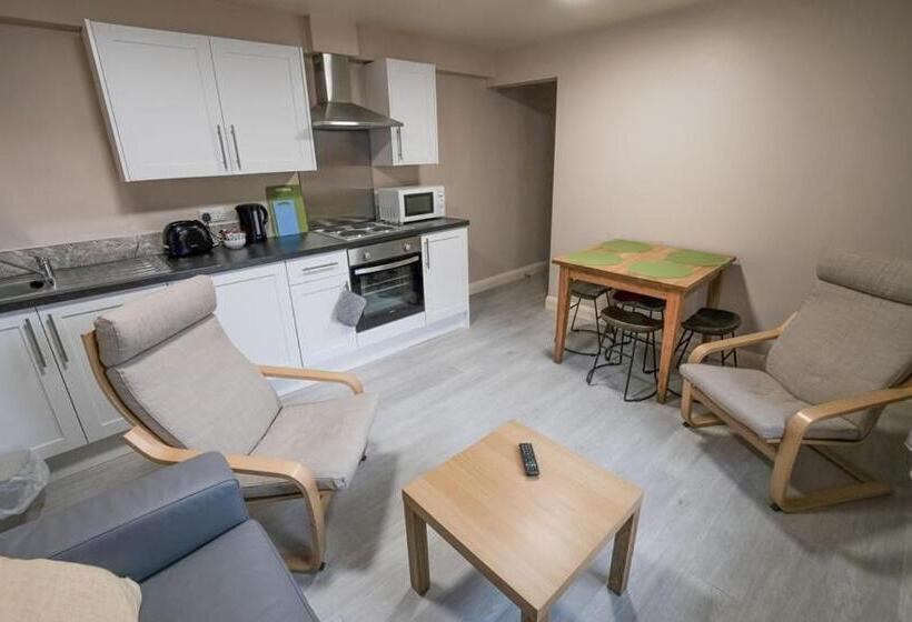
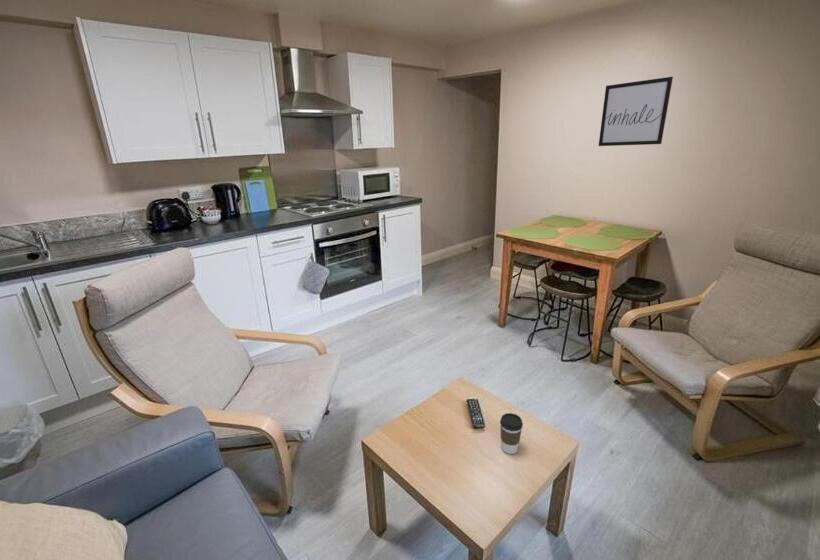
+ wall art (632, 114)
+ coffee cup (510, 434)
